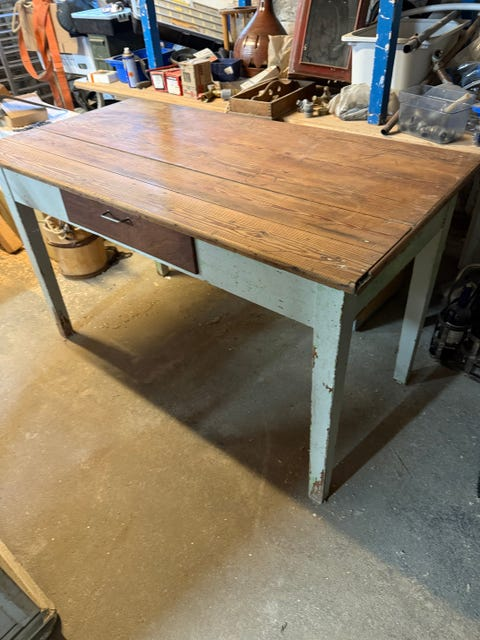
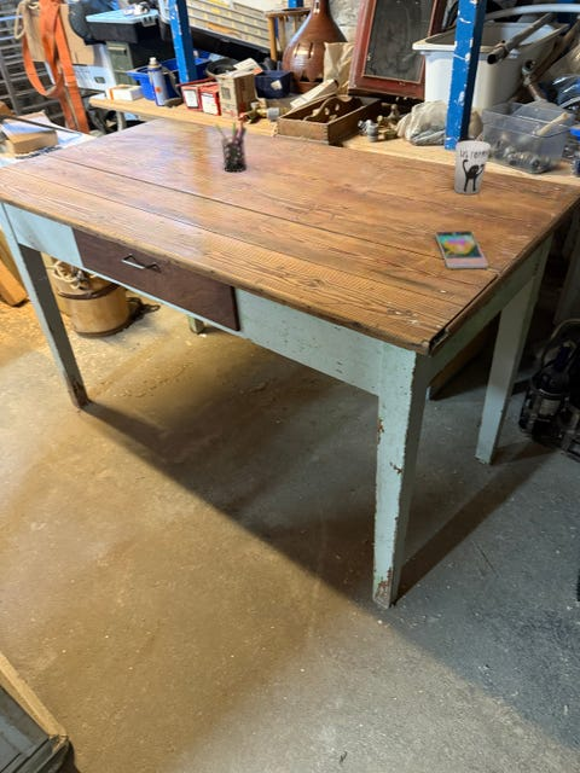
+ cup (469, 168)
+ pen holder (234, 143)
+ smartphone (459, 248)
